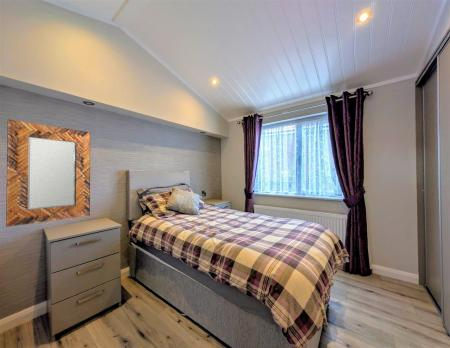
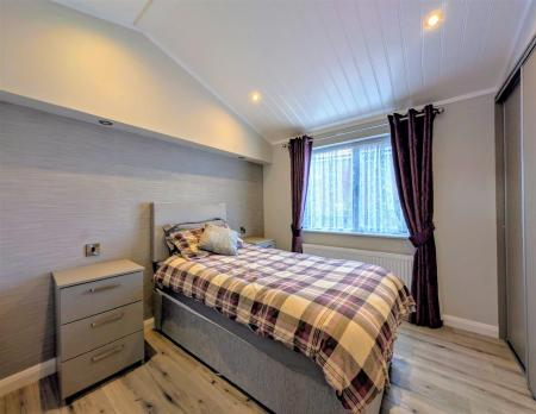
- home mirror (53, 173)
